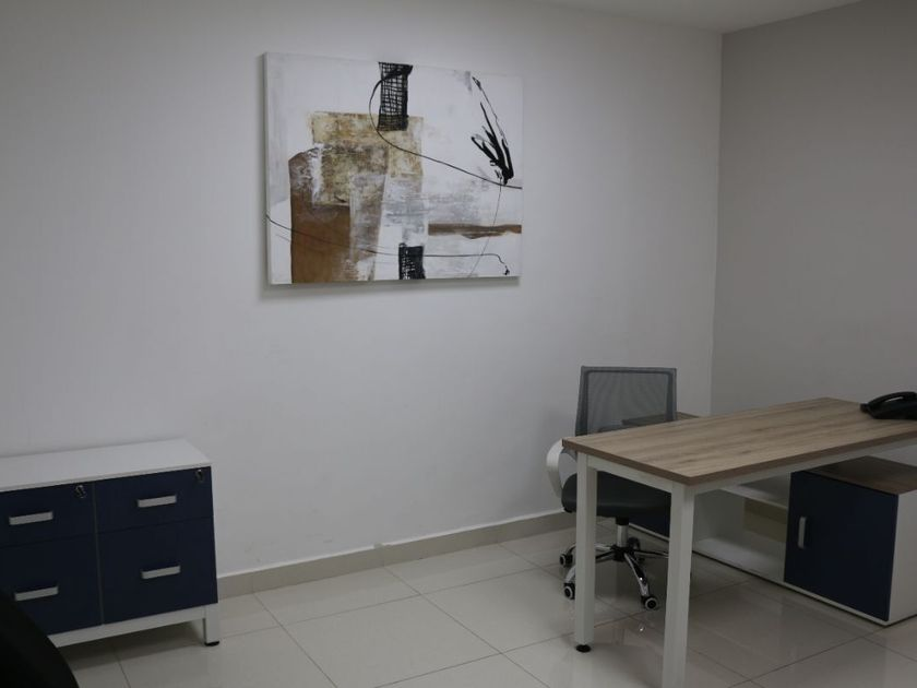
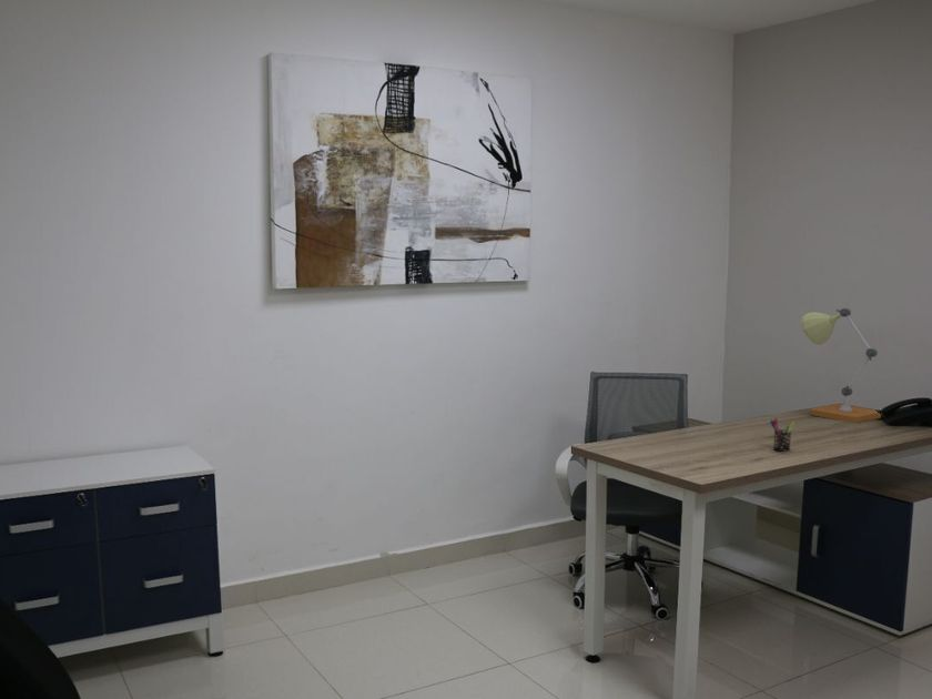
+ pen holder (782, 434)
+ desk lamp (857, 372)
